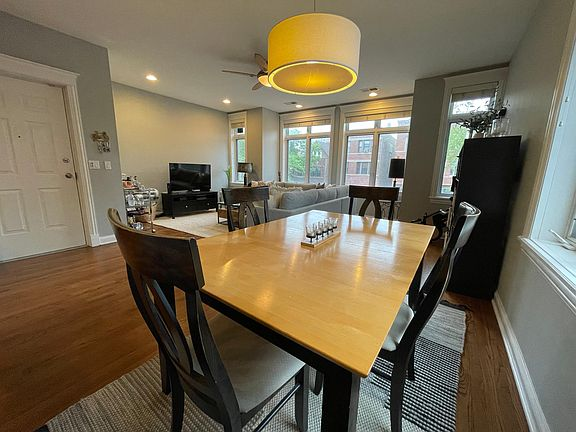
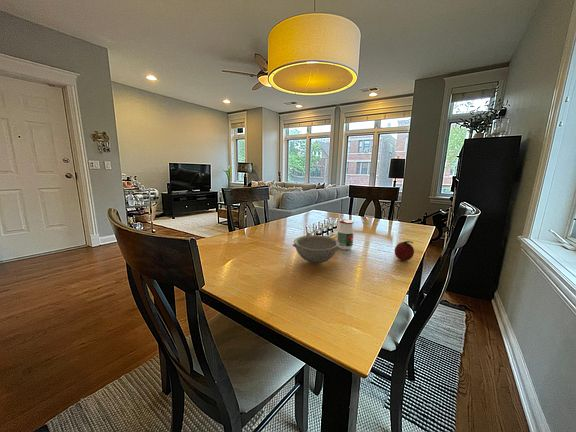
+ bowl (316, 251)
+ fruit (404, 249)
+ jar (345, 234)
